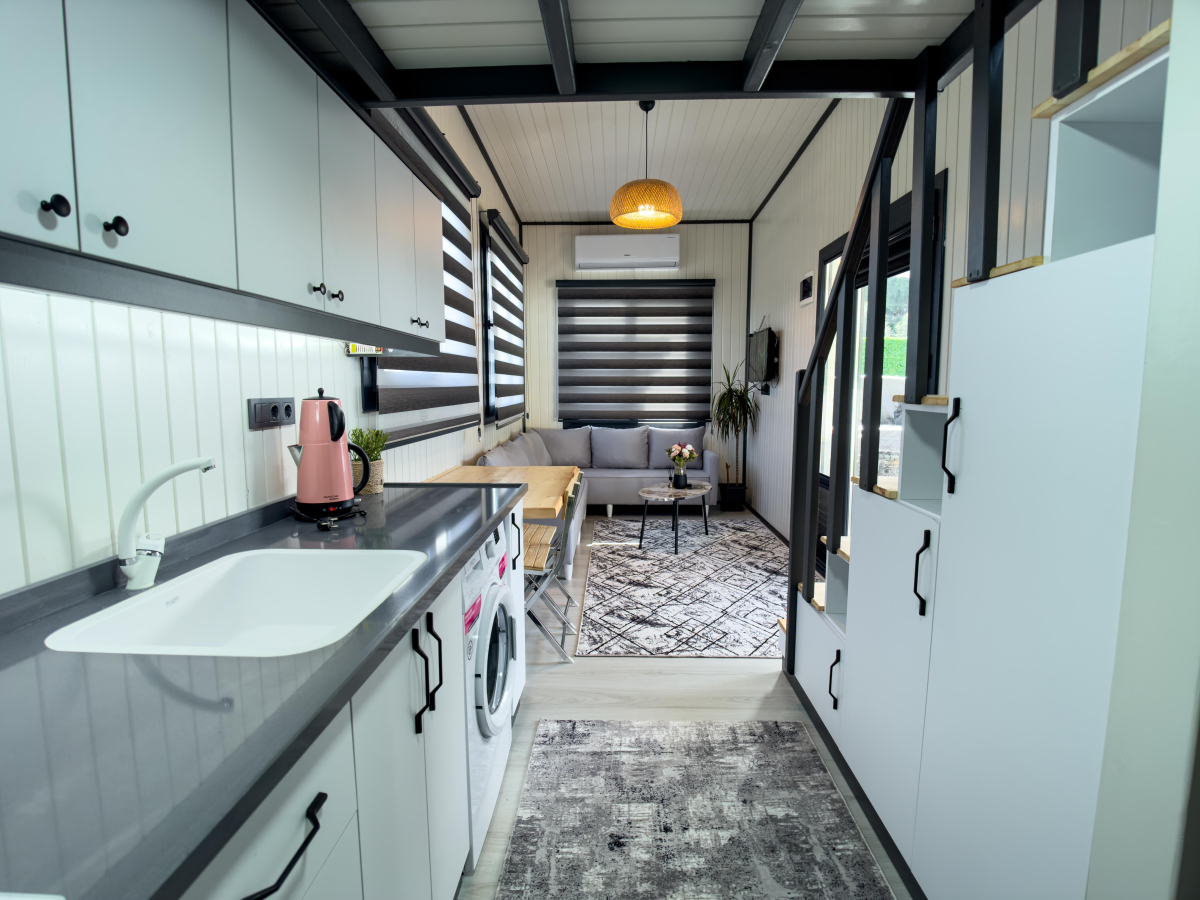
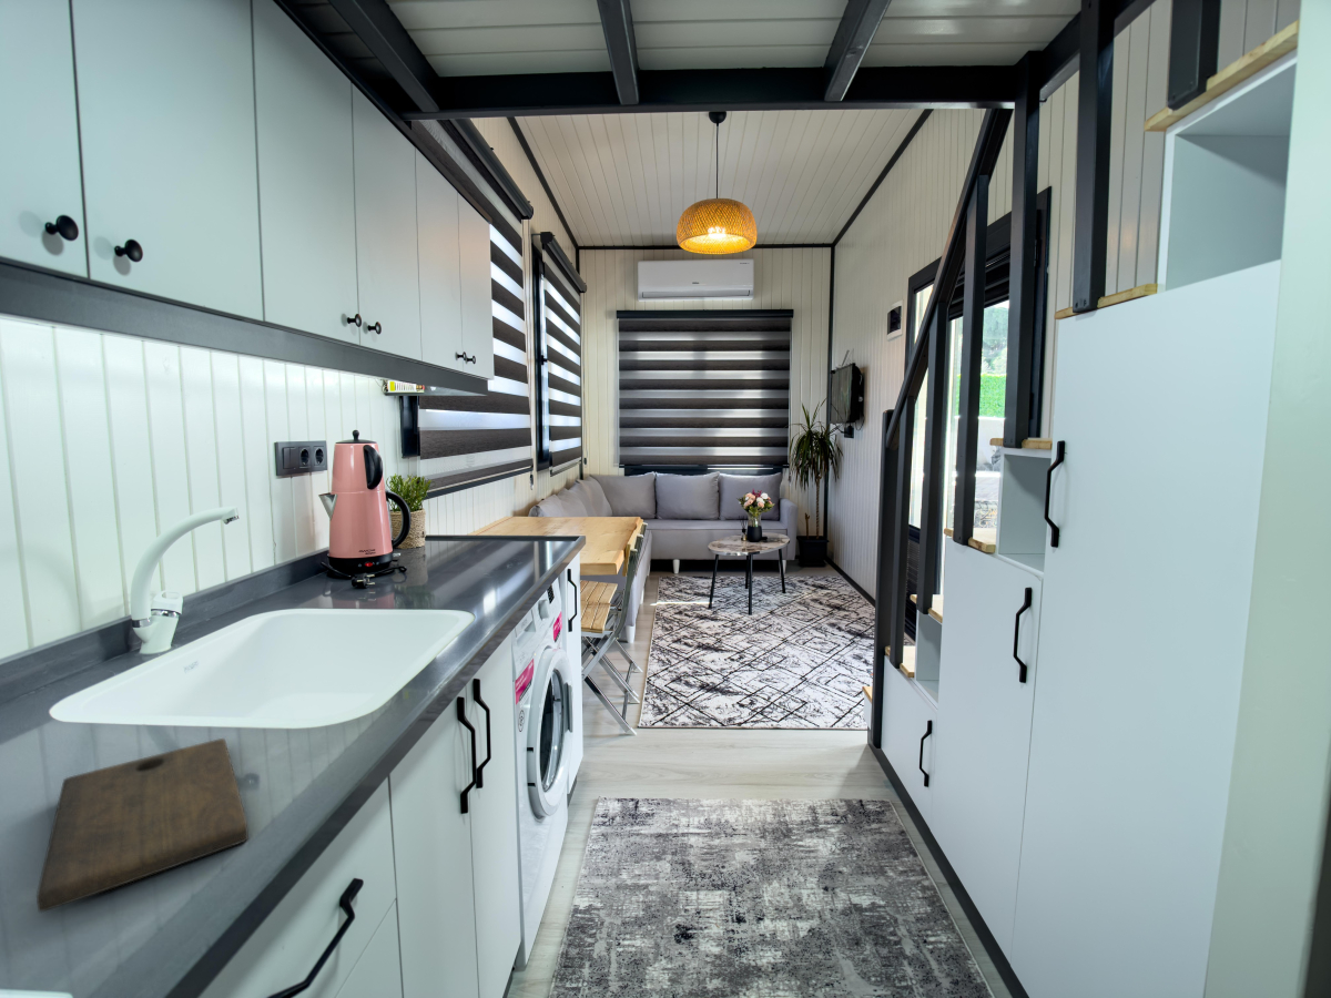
+ cutting board (150, 807)
